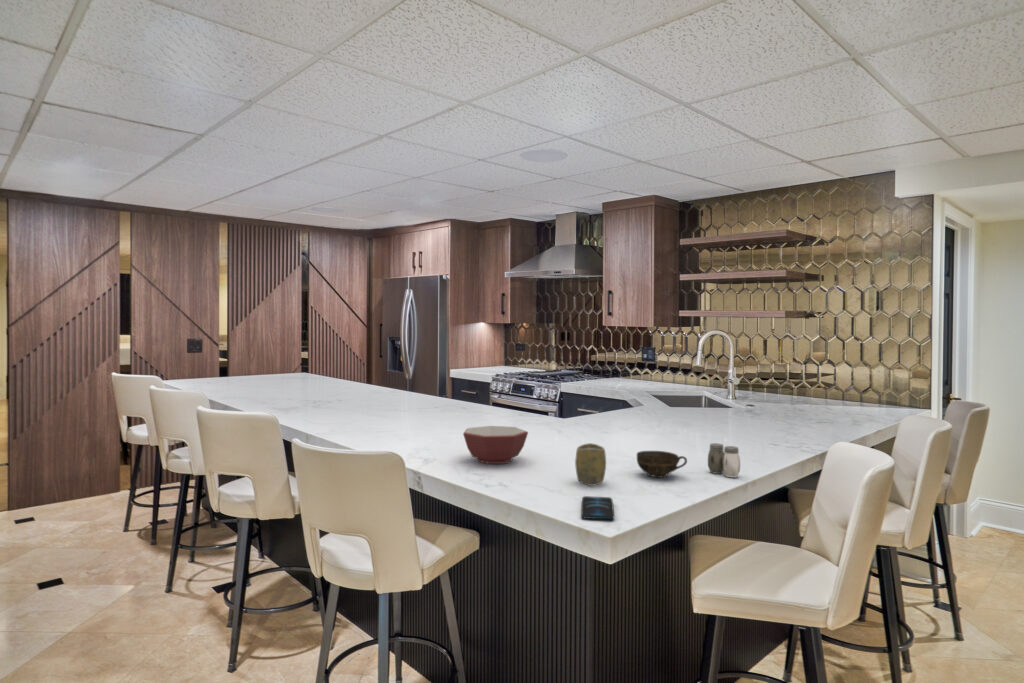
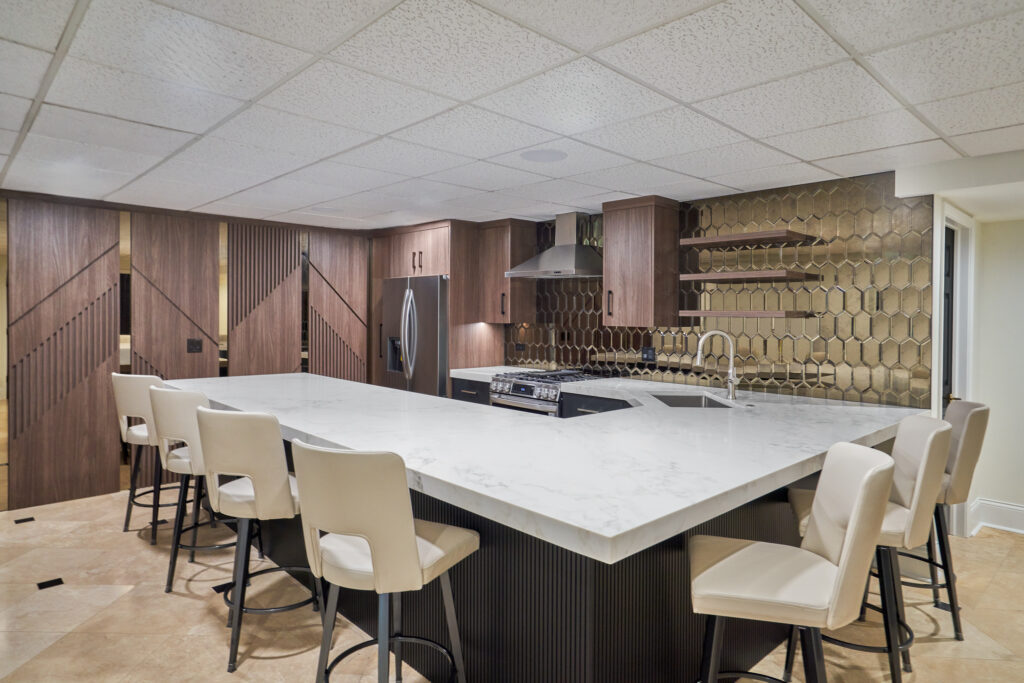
- salt and pepper shaker (723, 459)
- smartphone (597, 507)
- bowl (494, 445)
- cup (661, 465)
- cup (590, 464)
